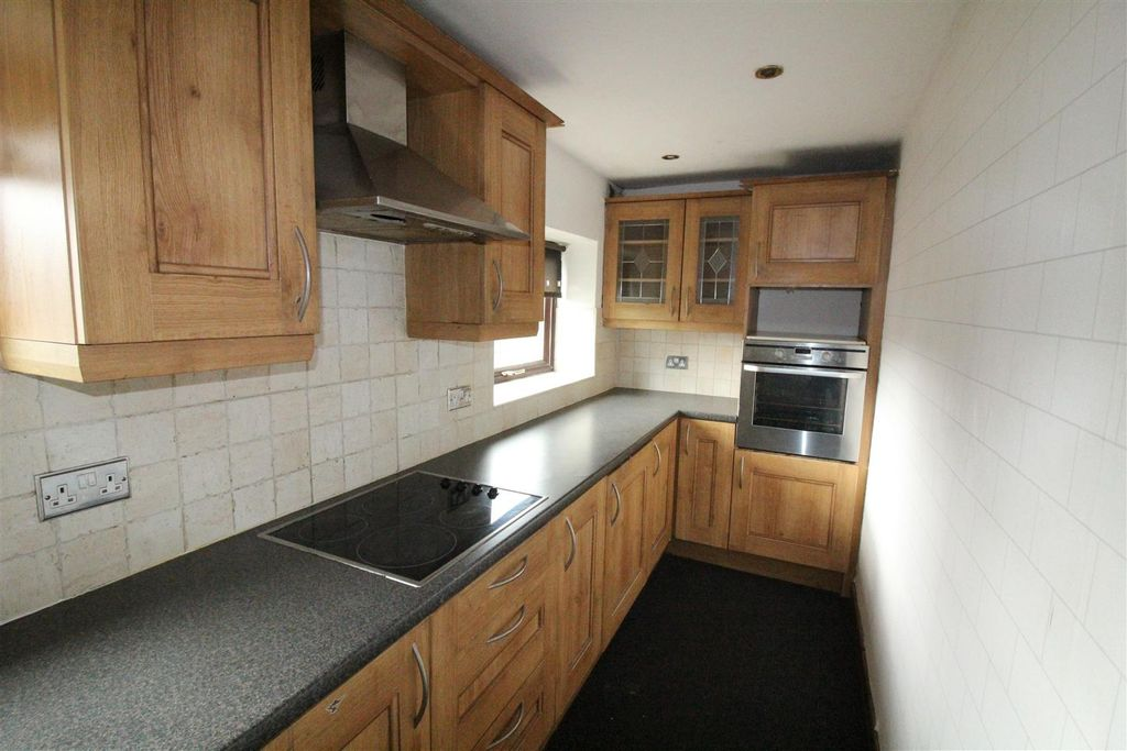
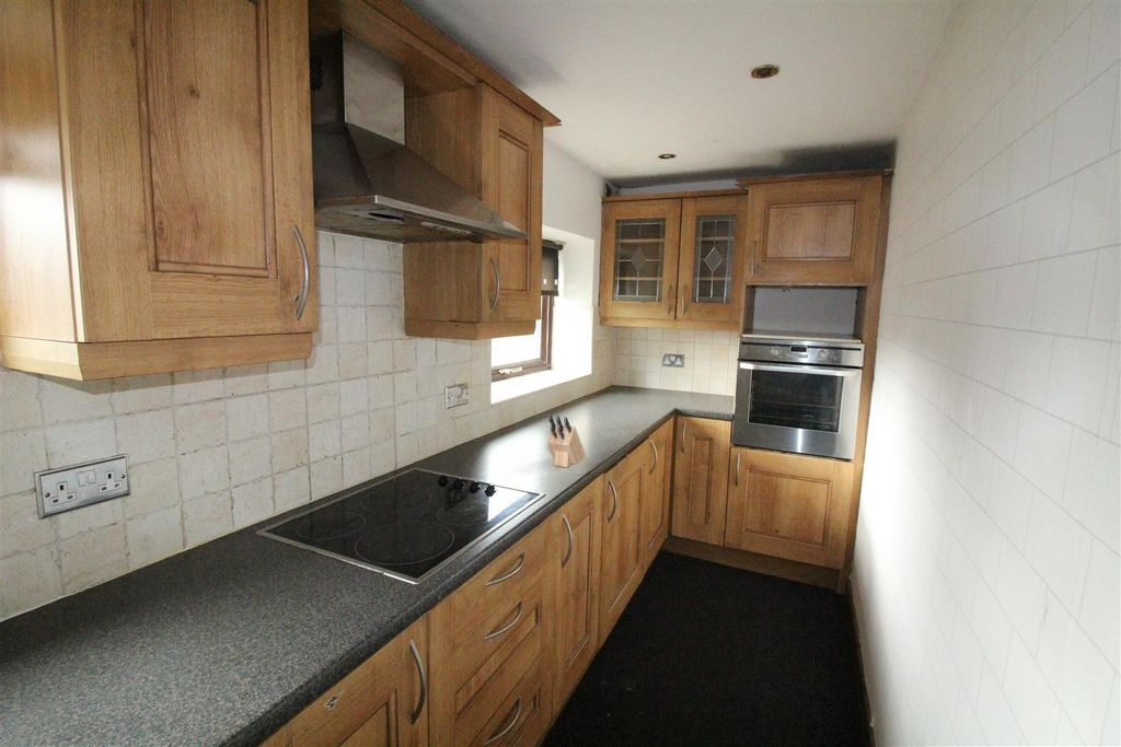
+ knife block (566, 436)
